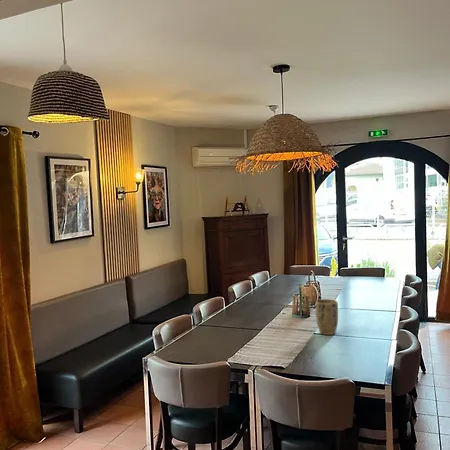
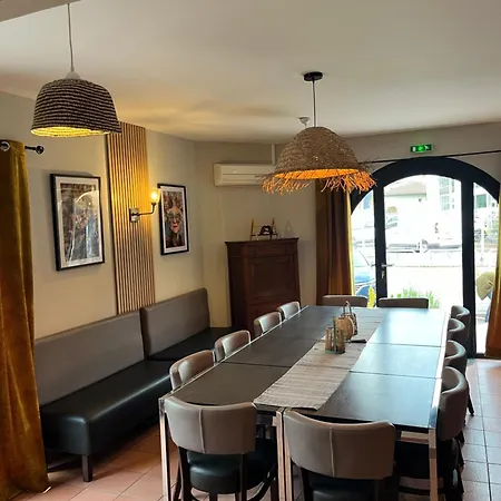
- plant pot (326, 317)
